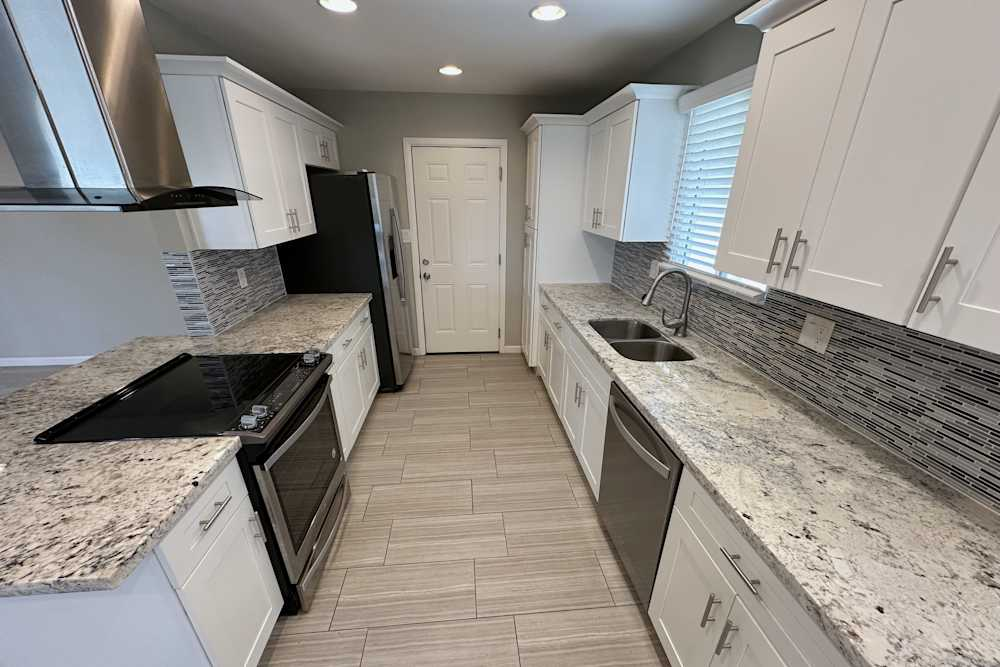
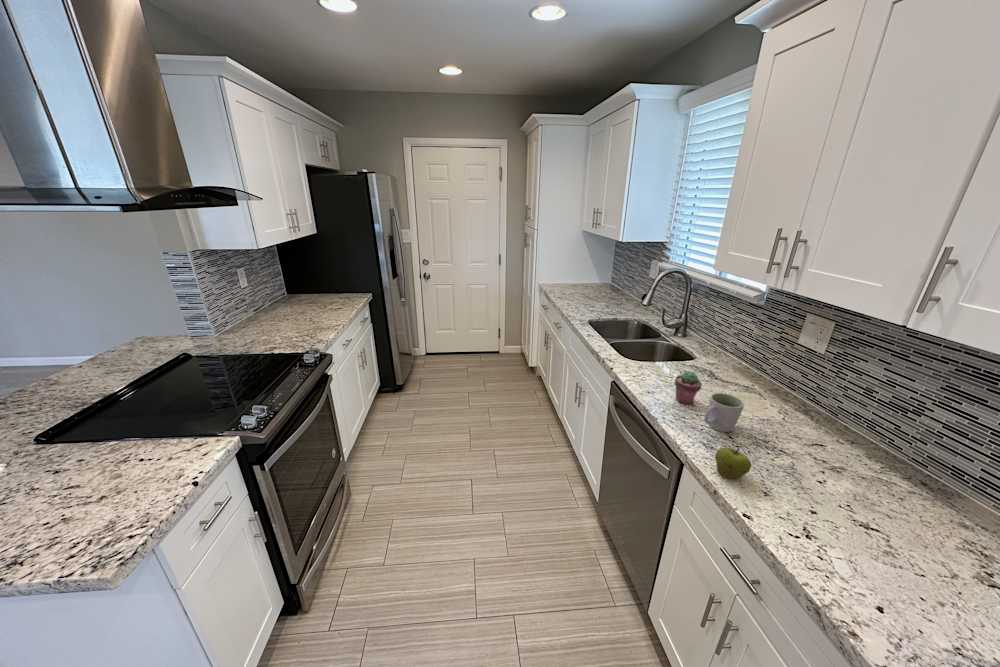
+ mug (719, 414)
+ apple (731, 461)
+ potted succulent (687, 386)
